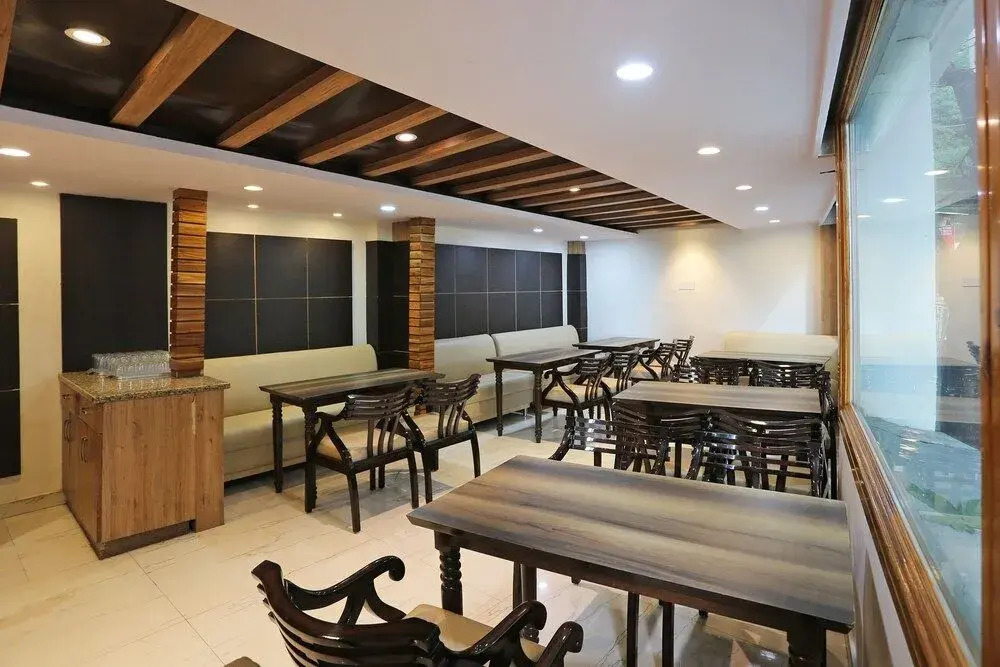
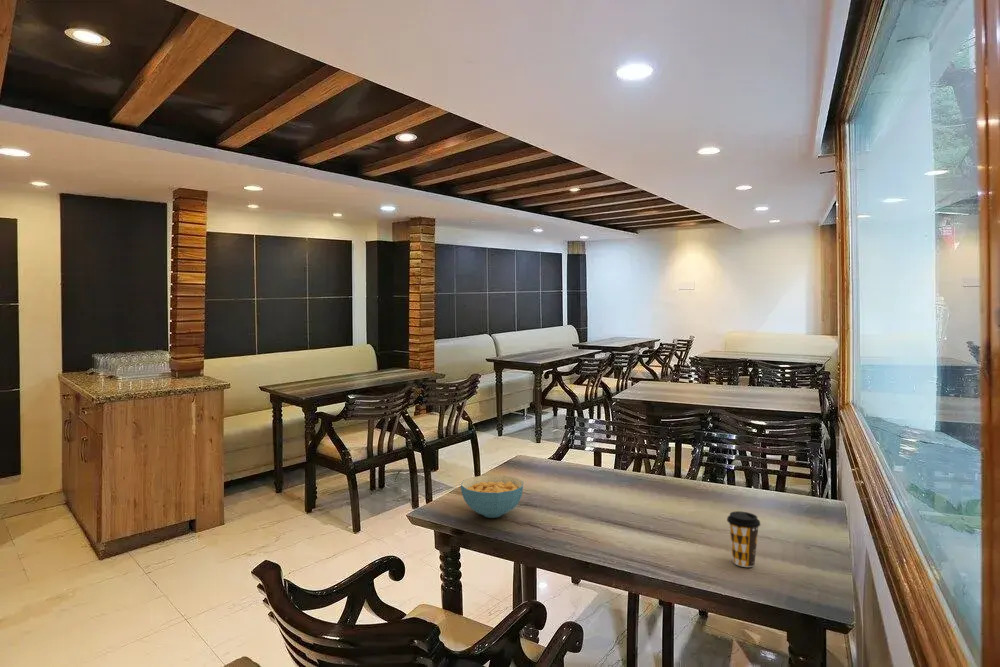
+ coffee cup (743, 539)
+ cereal bowl (492, 499)
